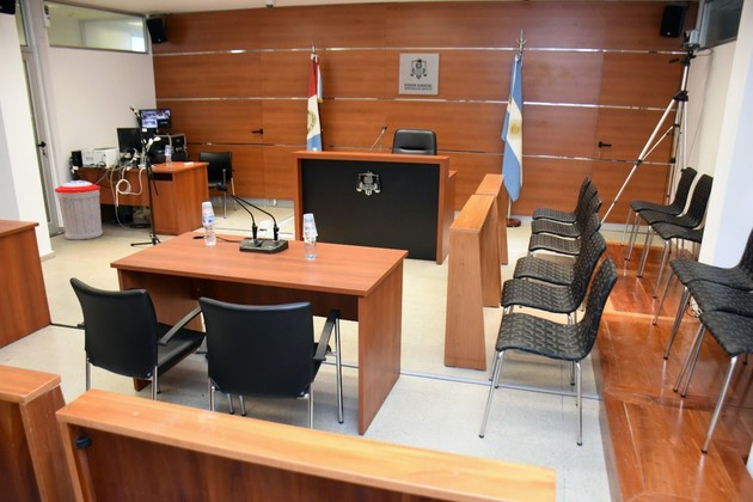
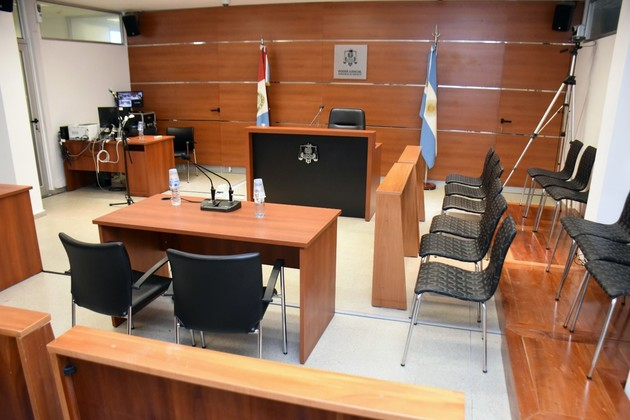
- trash can (80, 208)
